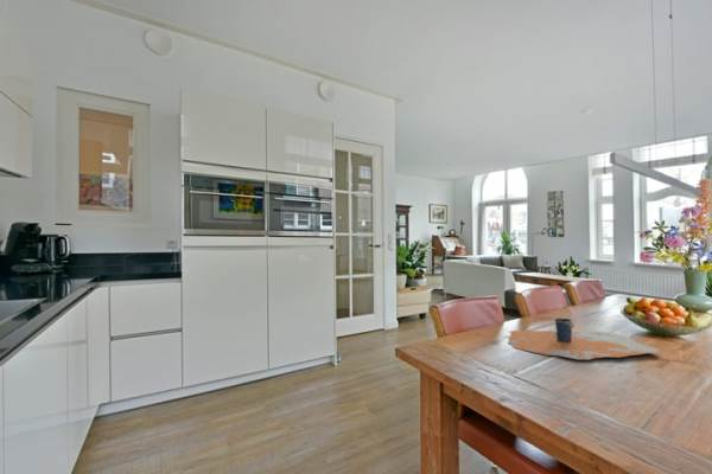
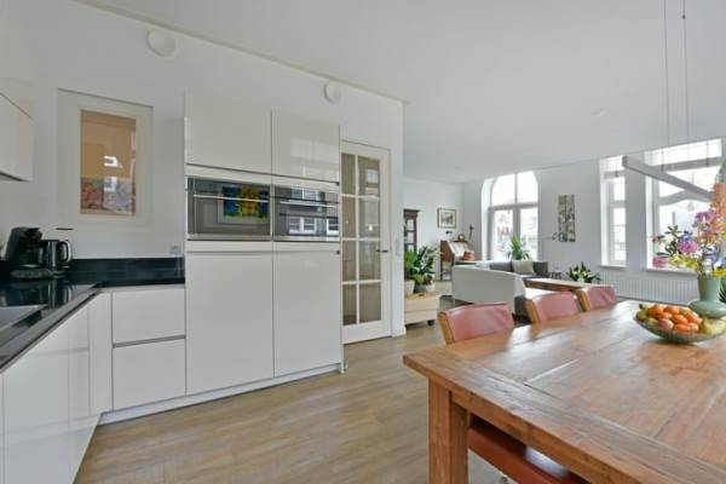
- cup (573, 332)
